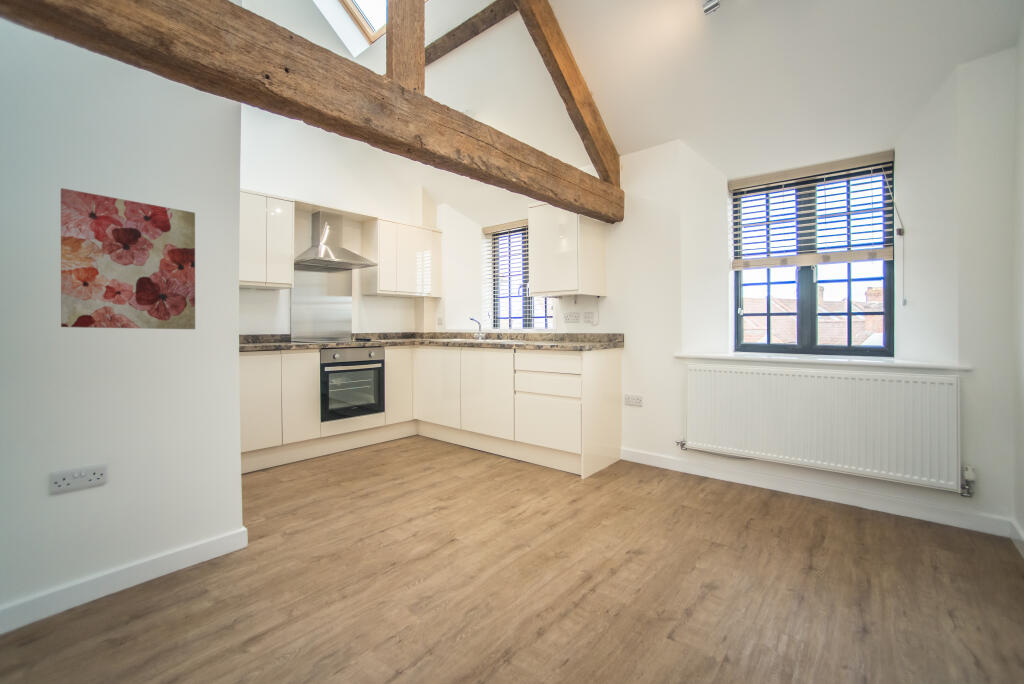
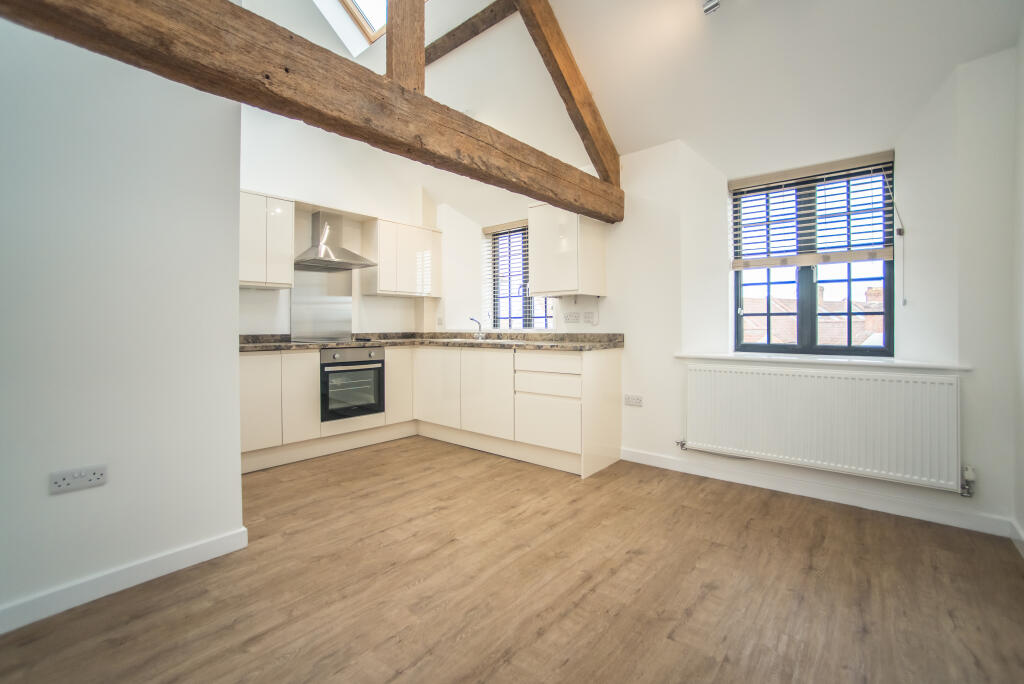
- wall art (133, 265)
